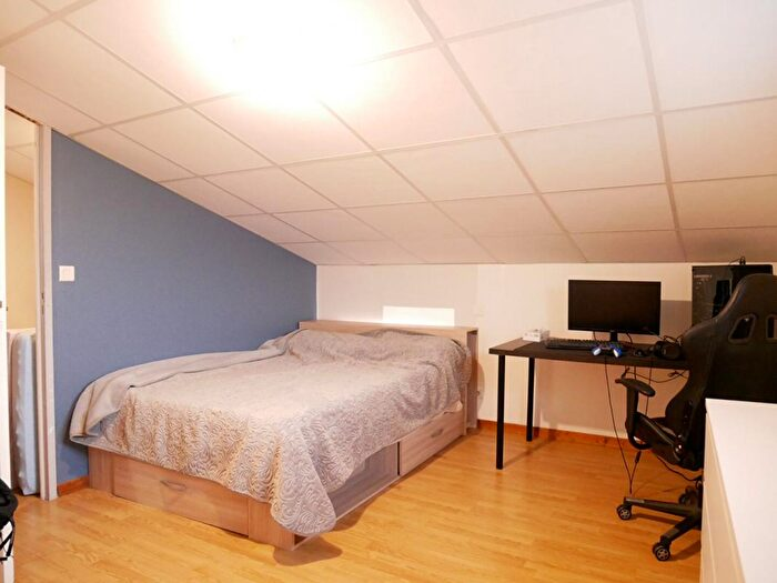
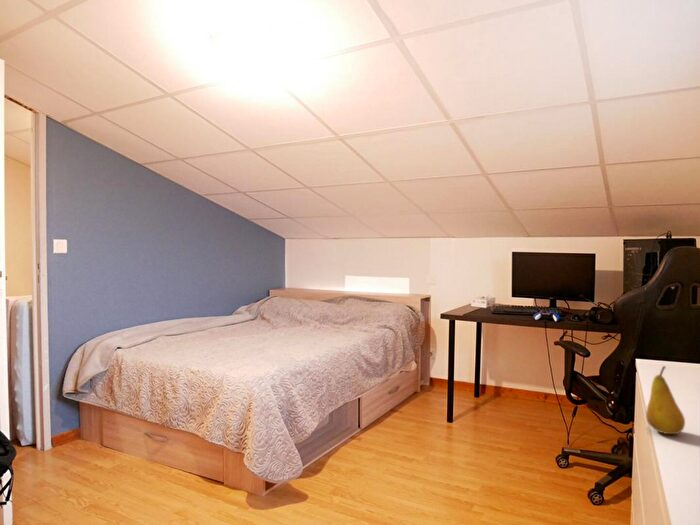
+ fruit (665, 399)
